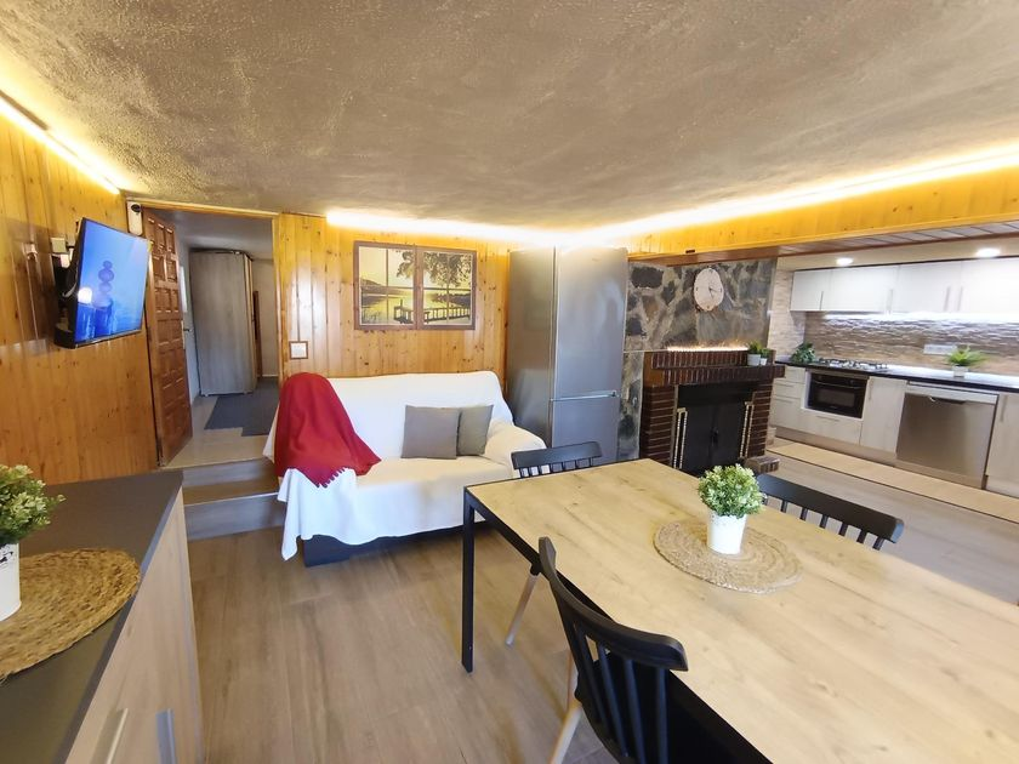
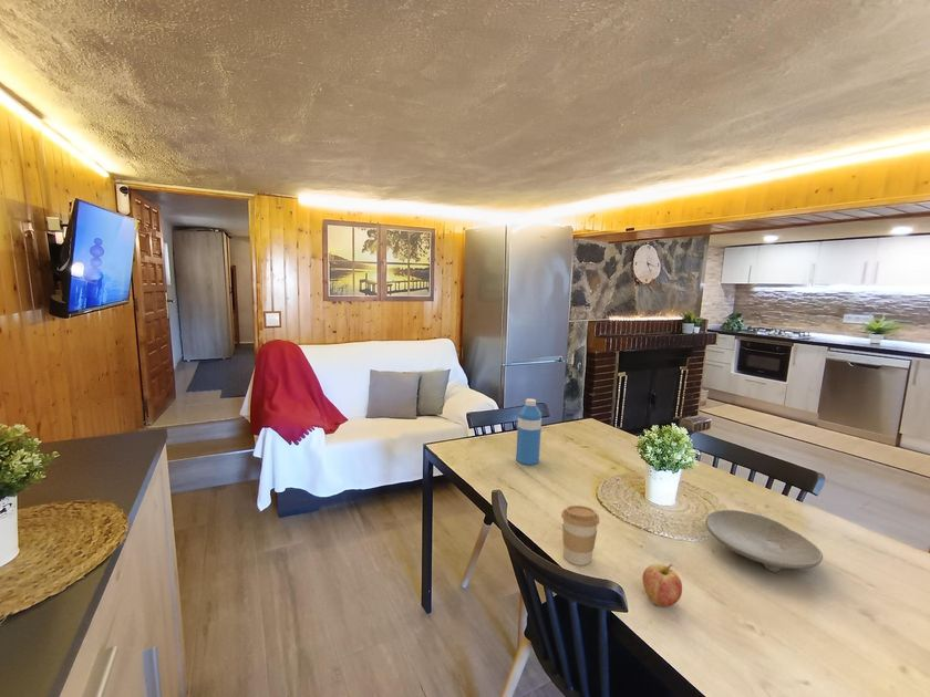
+ bowl (758, 543)
+ water bottle (529, 430)
+ coffee cup (579, 532)
+ fruit (661, 584)
